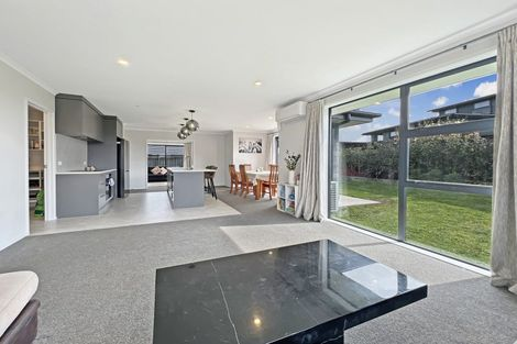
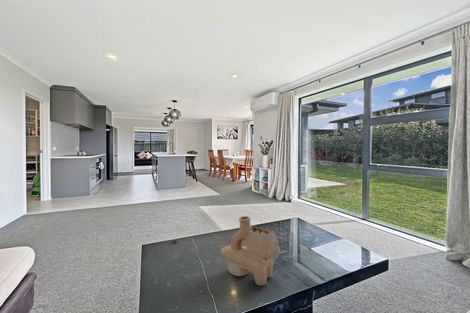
+ decorative vase (249, 246)
